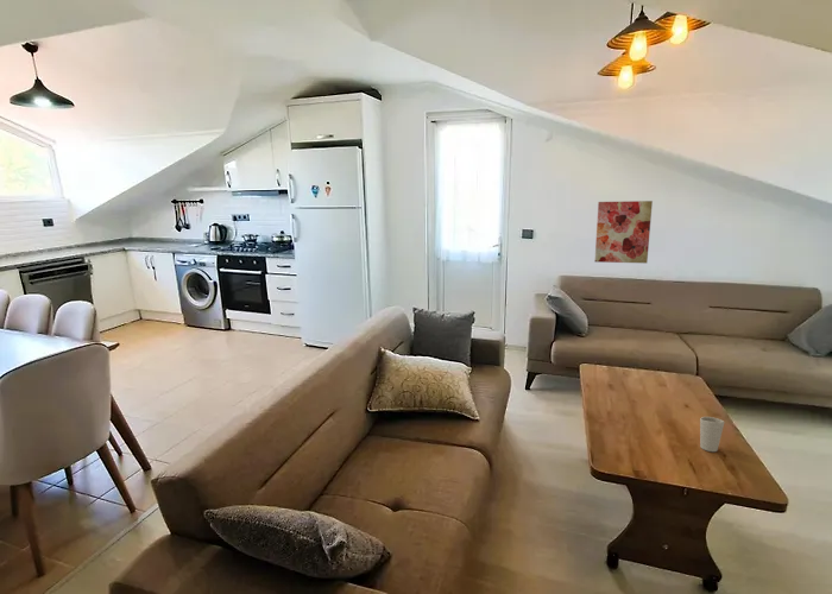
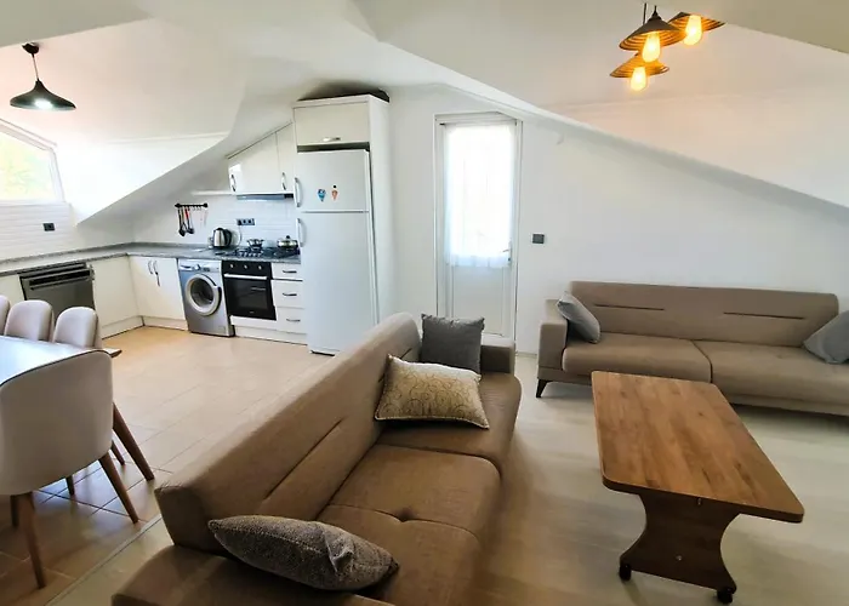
- wall art (622, 232)
- cup (710, 432)
